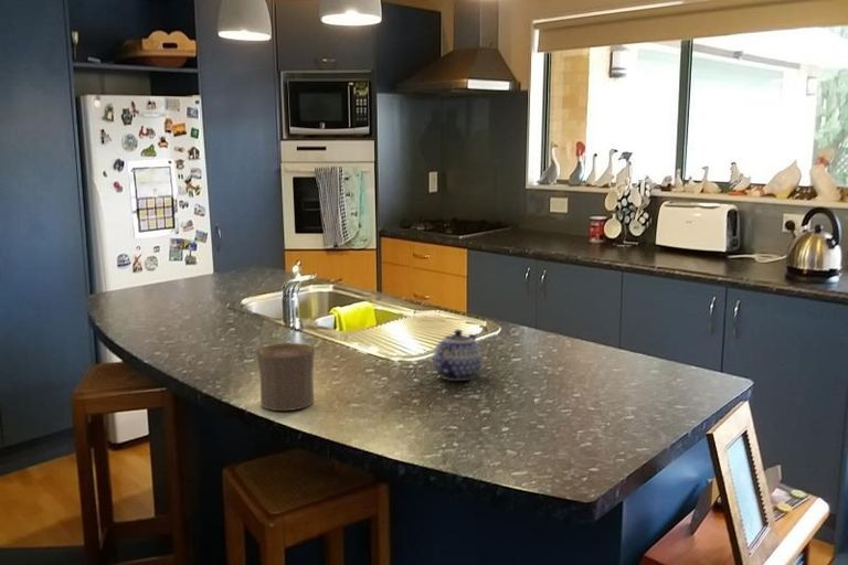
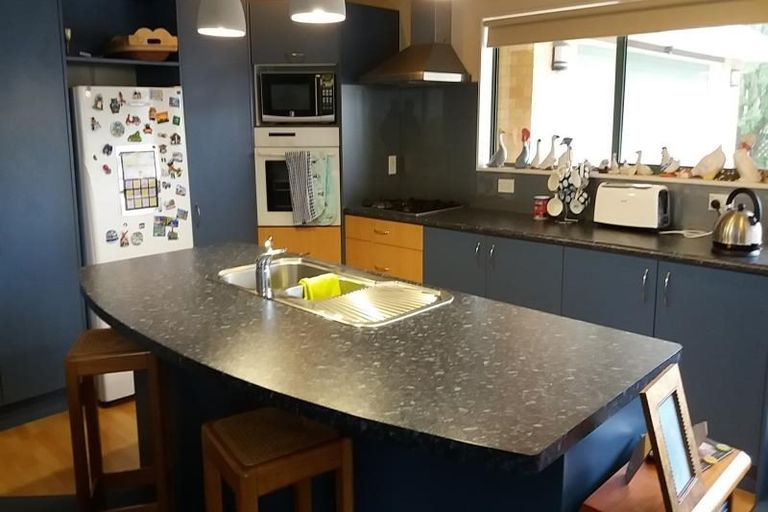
- teapot (457, 353)
- cup (286, 376)
